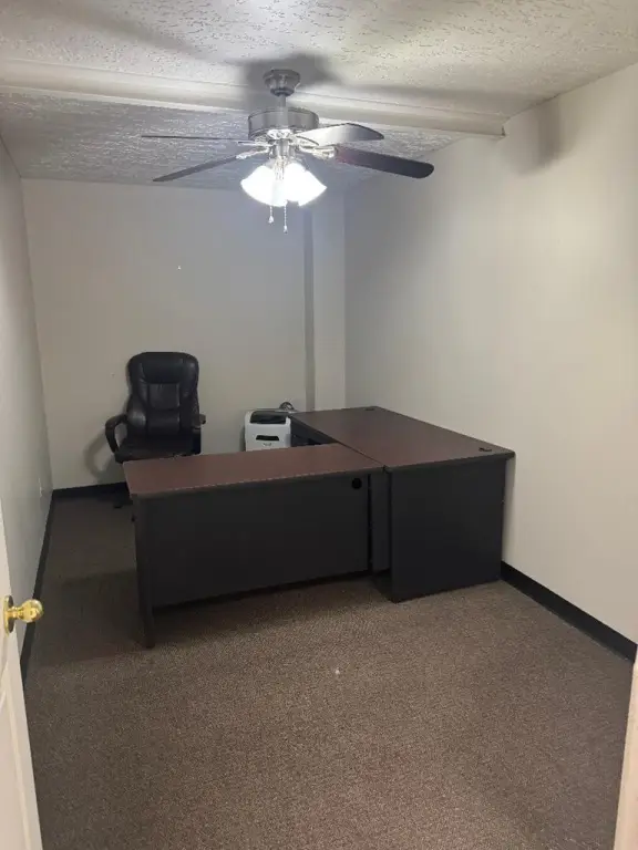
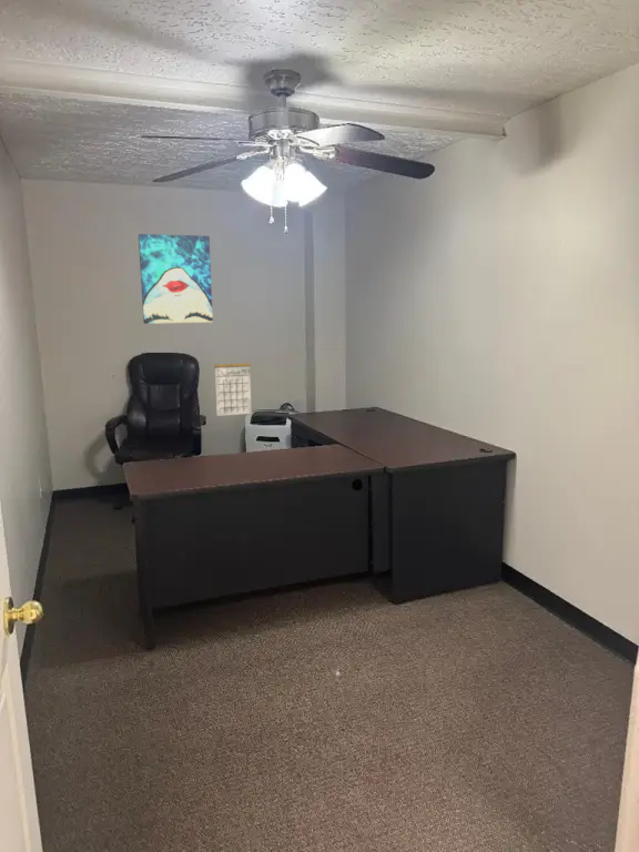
+ wall art (176, 280)
+ calendar (233, 383)
